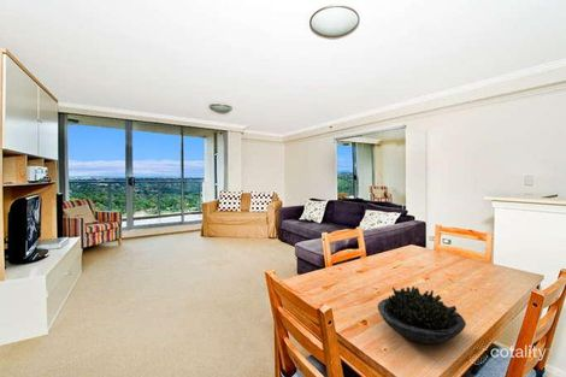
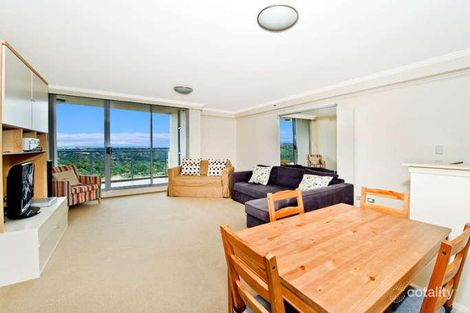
- succulent plant (418, 311)
